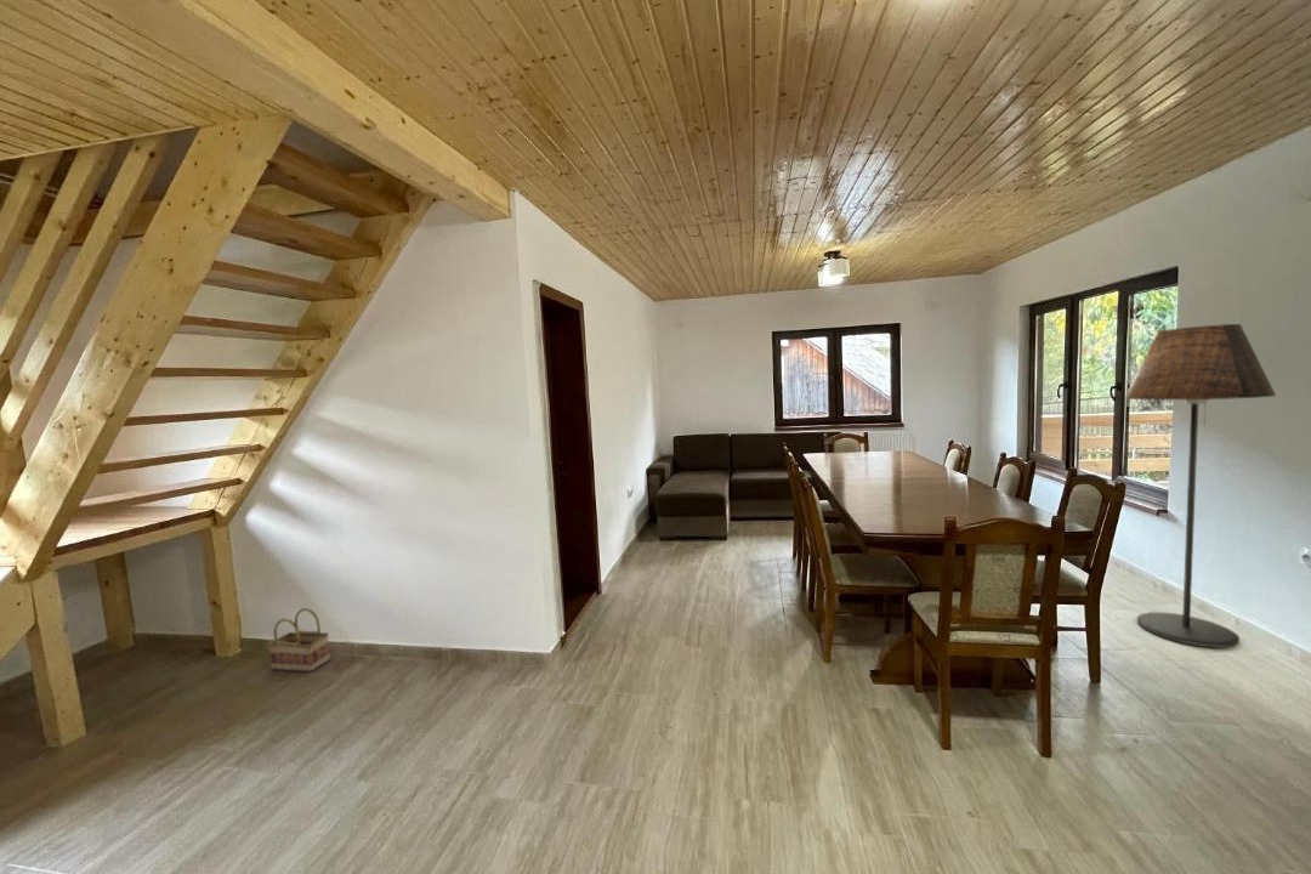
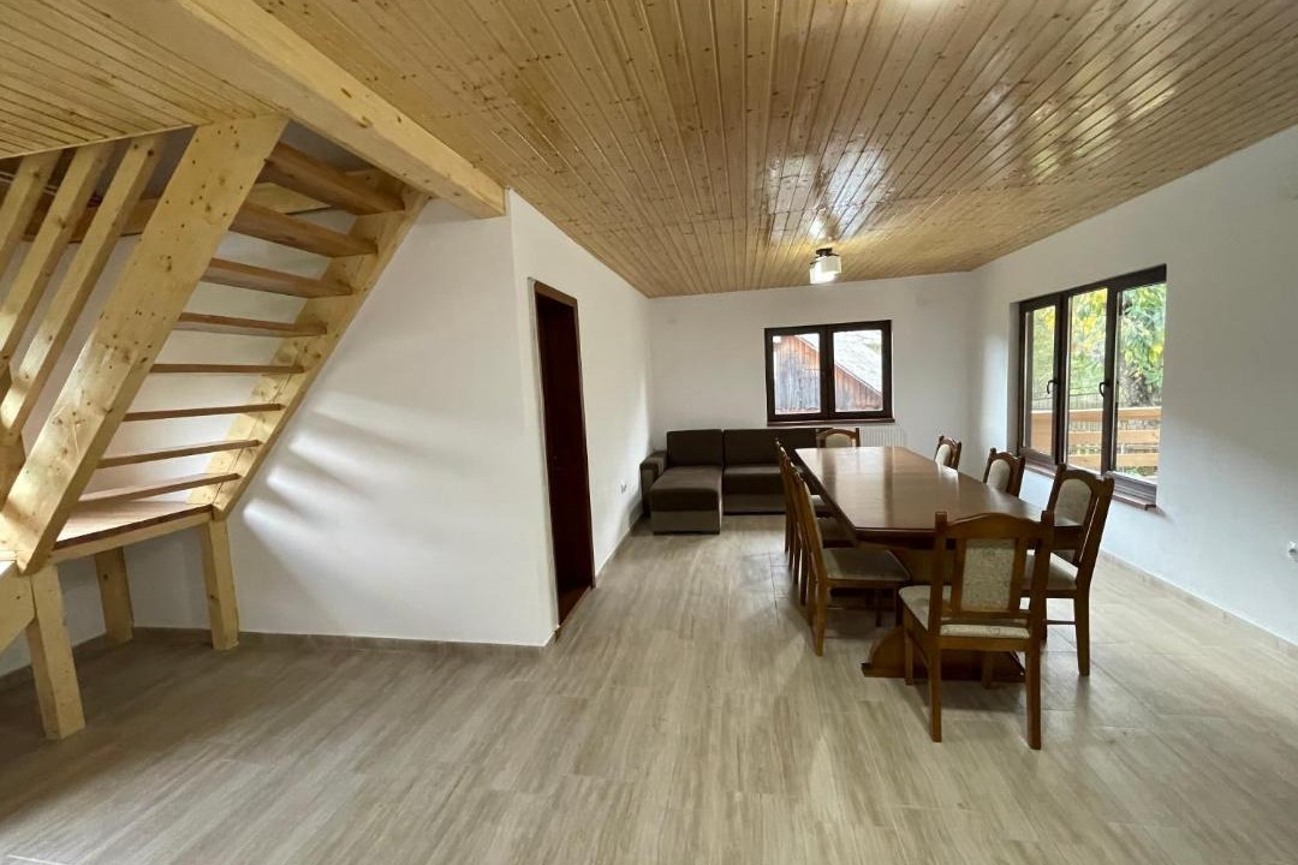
- floor lamp (1191, 482)
- basket (299, 639)
